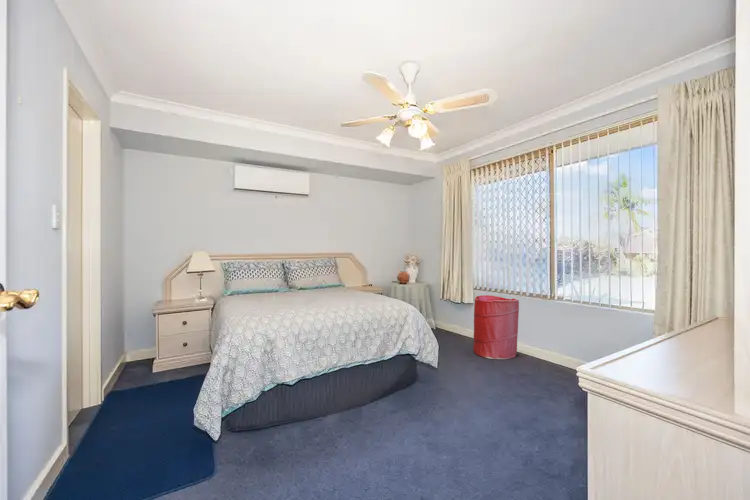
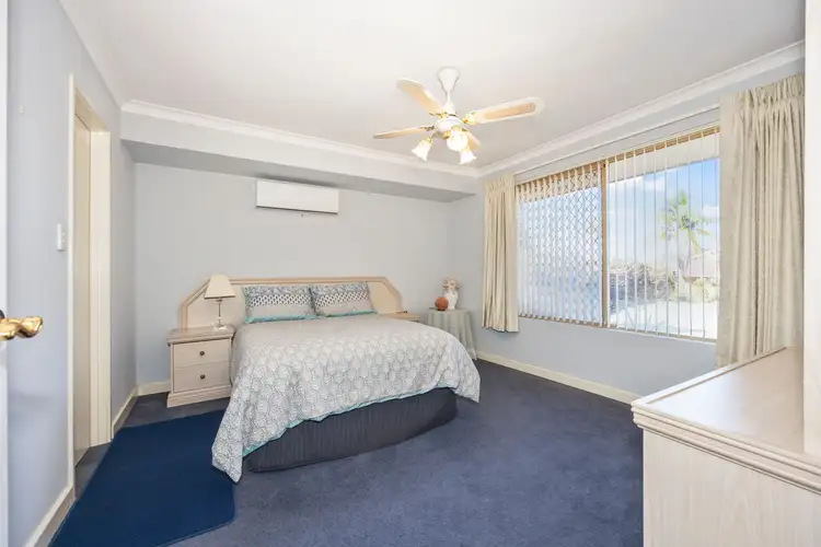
- laundry hamper (495, 324)
